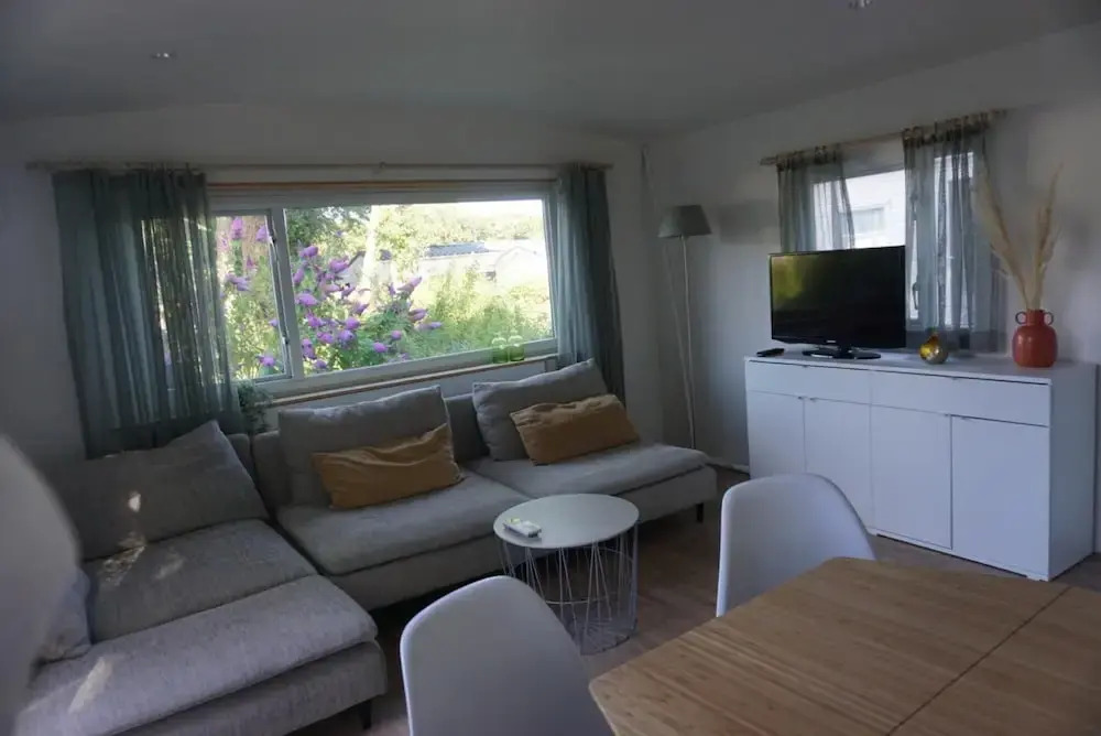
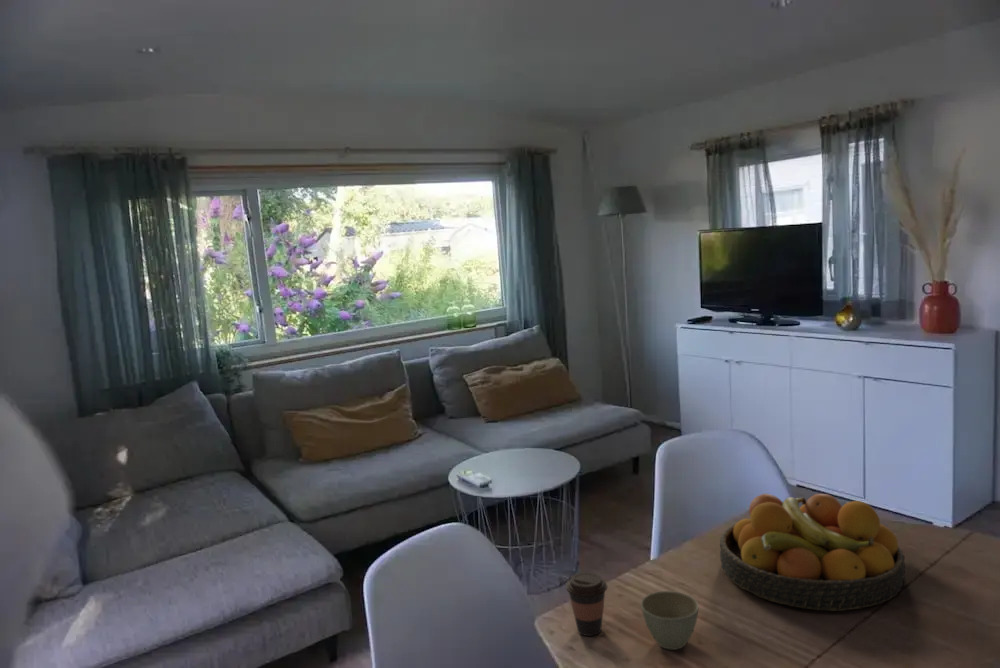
+ flower pot (670, 623)
+ fruit bowl (807, 533)
+ coffee cup (587, 604)
